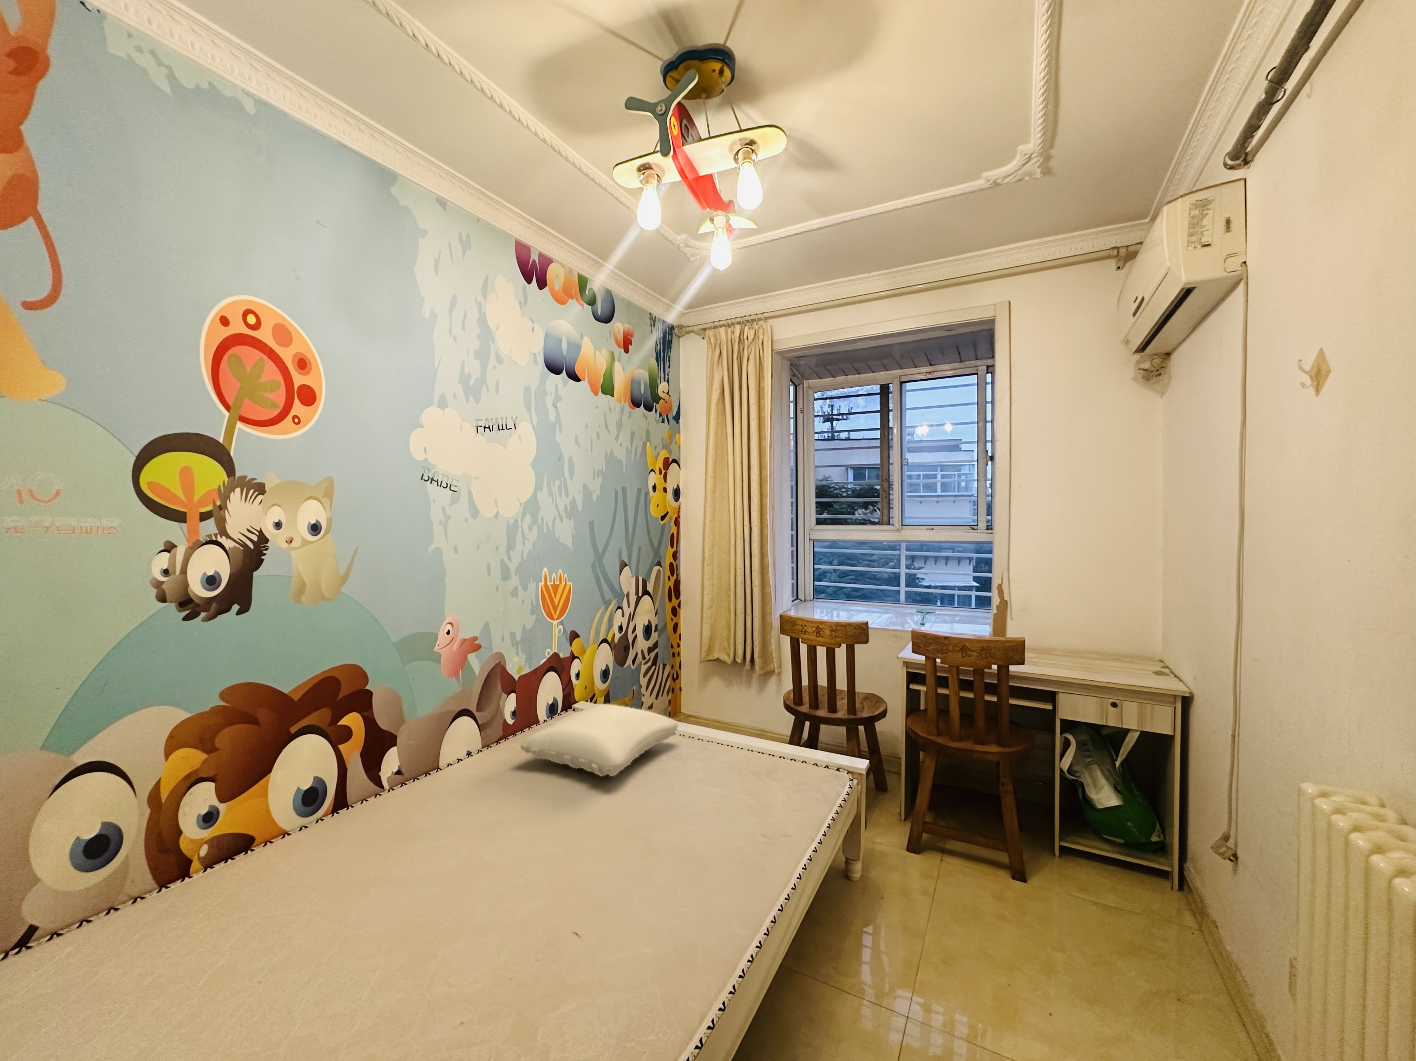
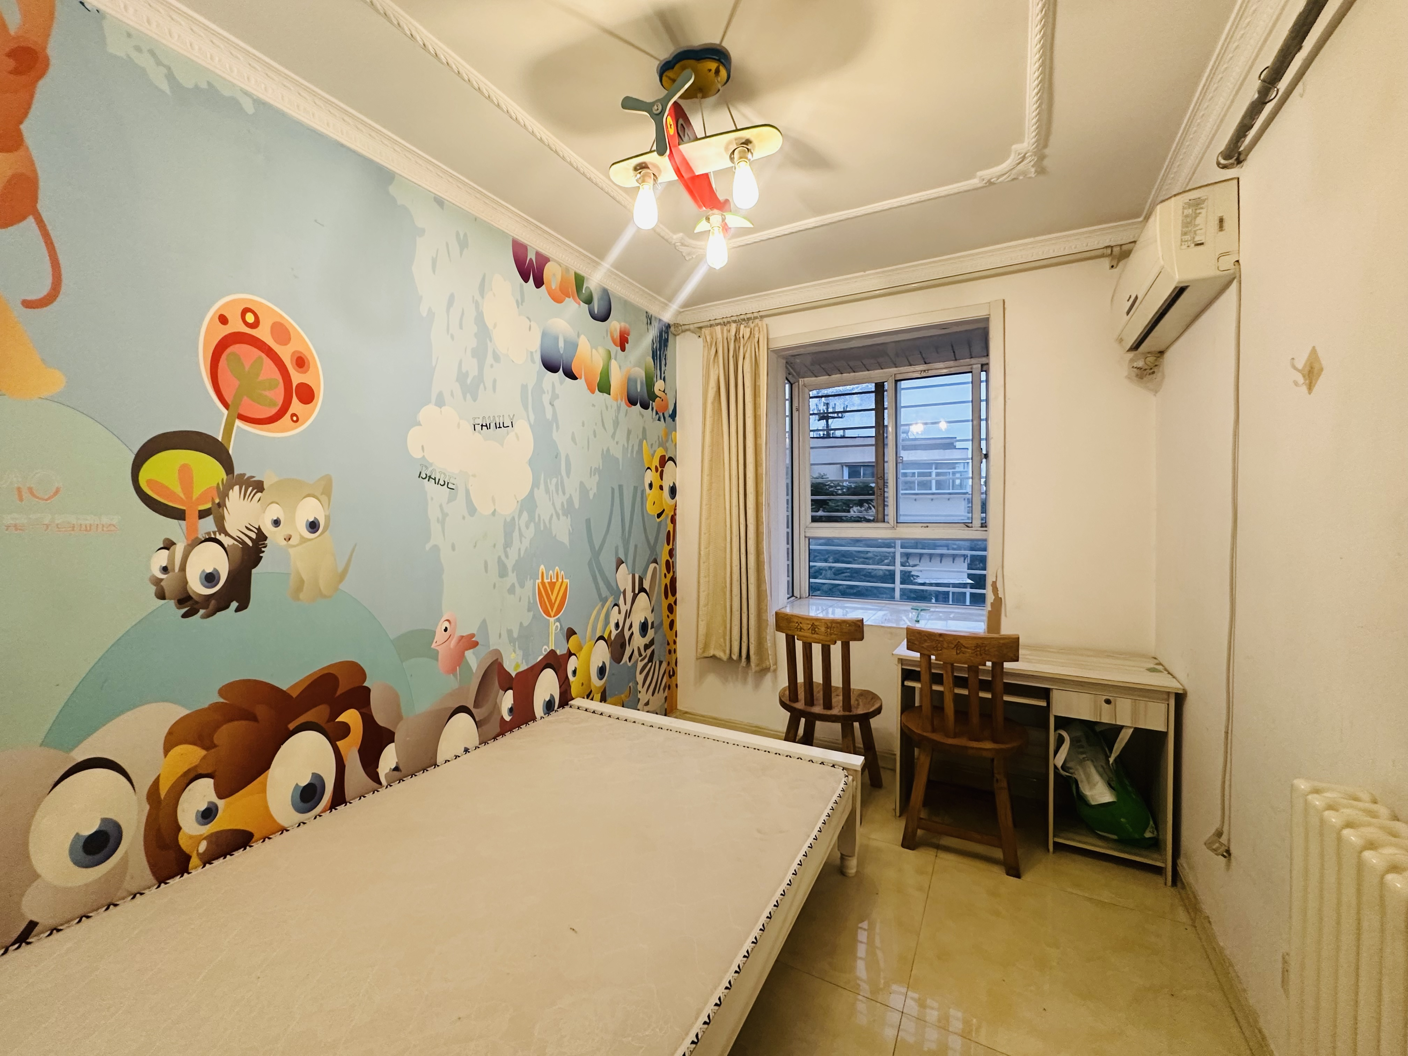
- pillow (603, 737)
